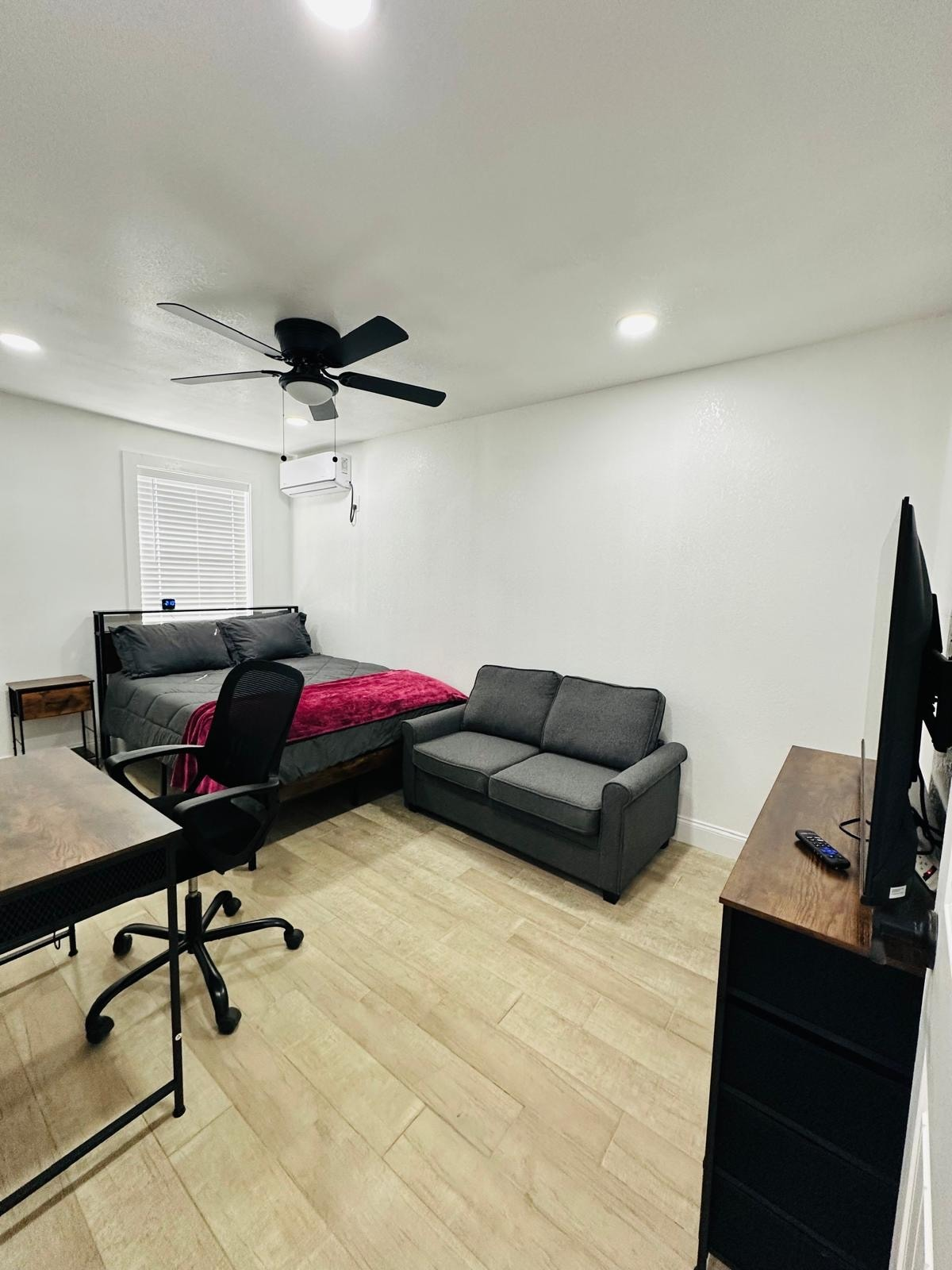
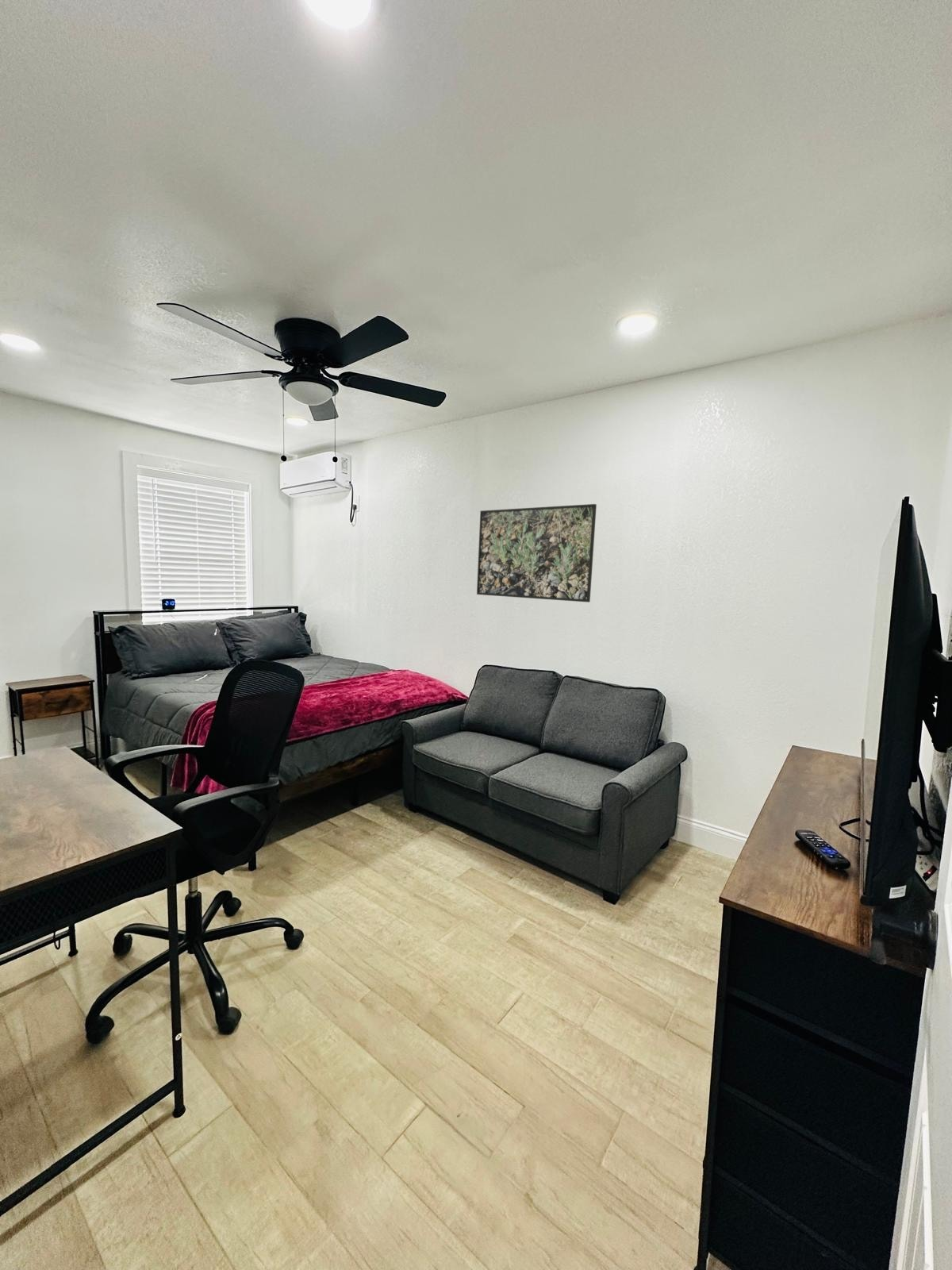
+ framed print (531, 553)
